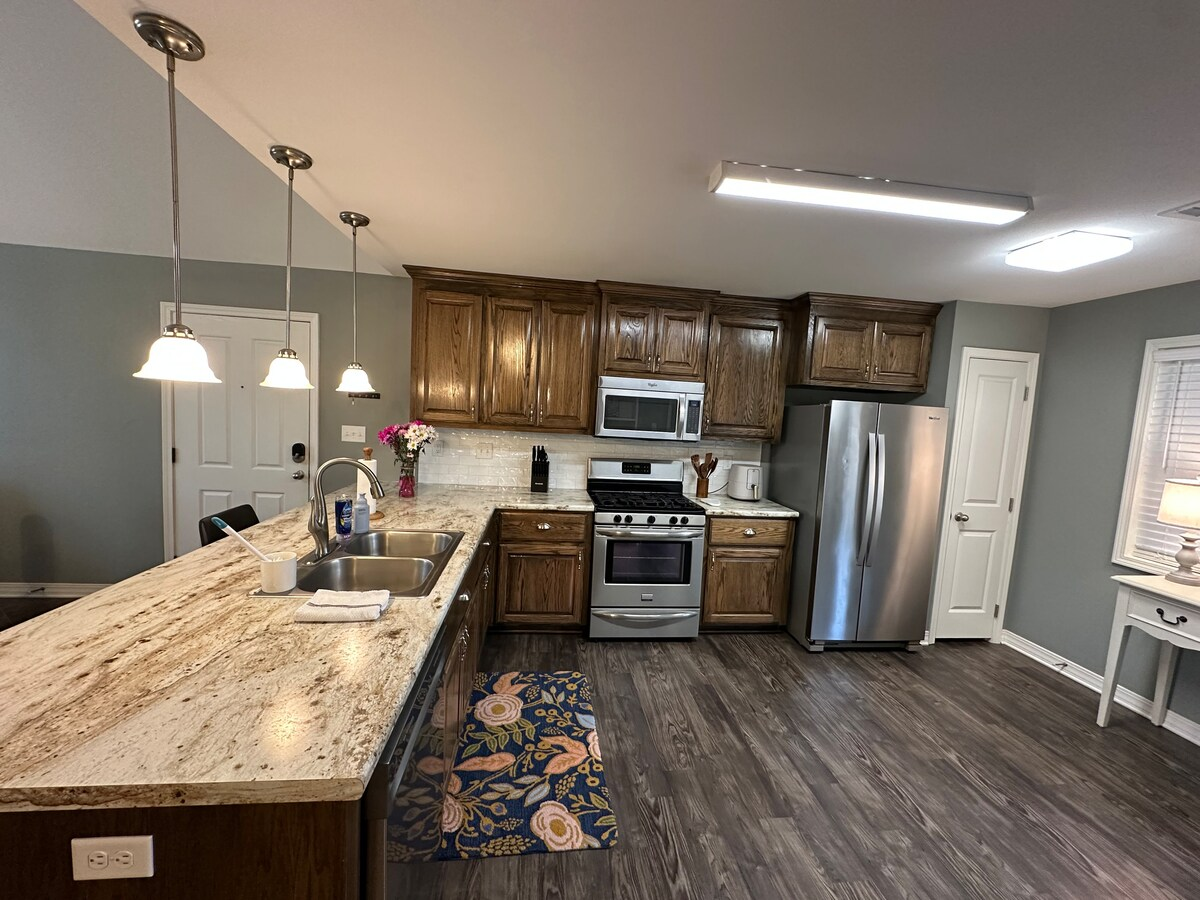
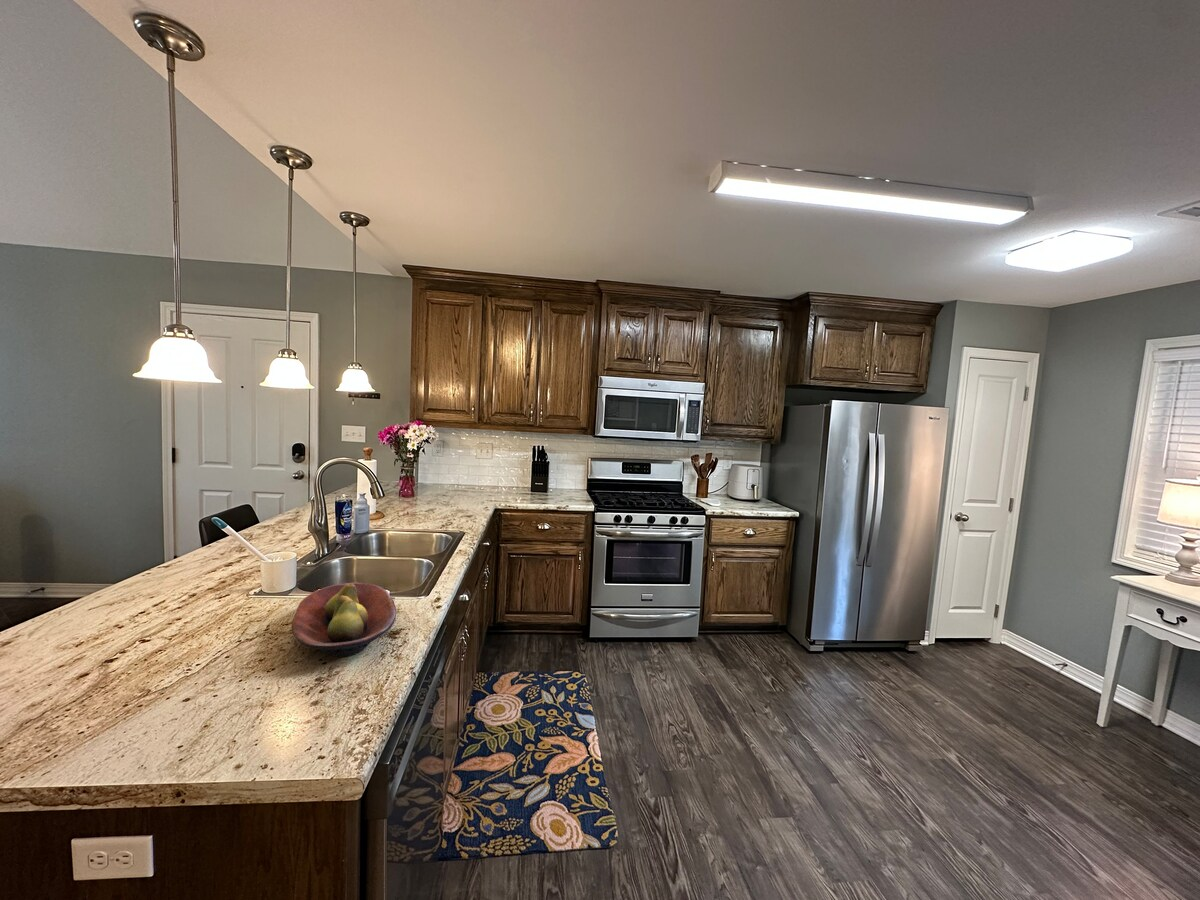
+ fruit bowl (345, 612)
